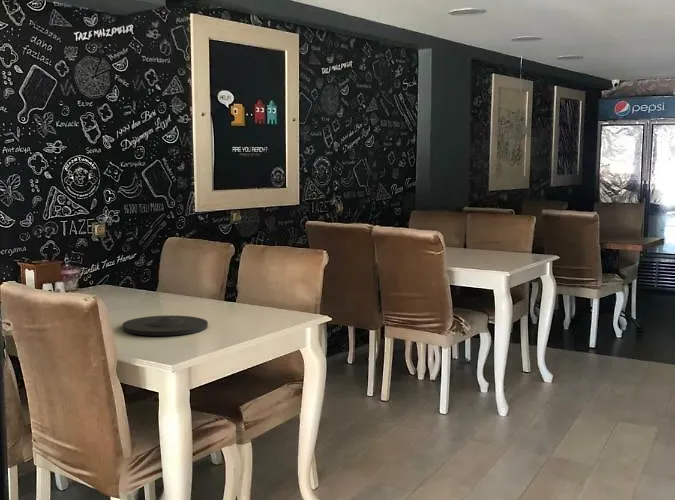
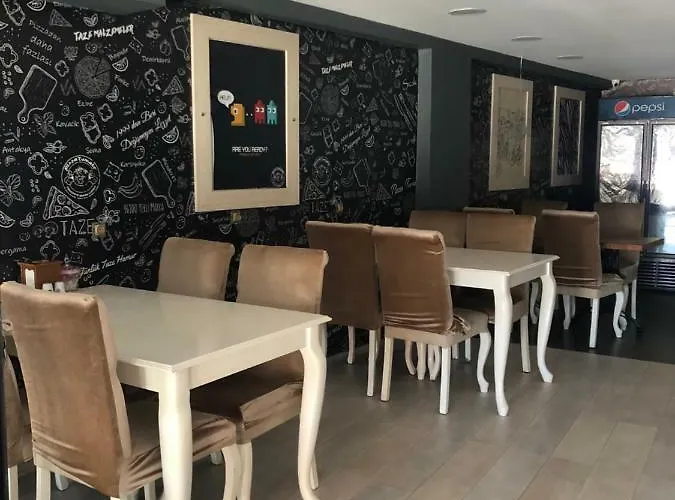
- plate (165, 322)
